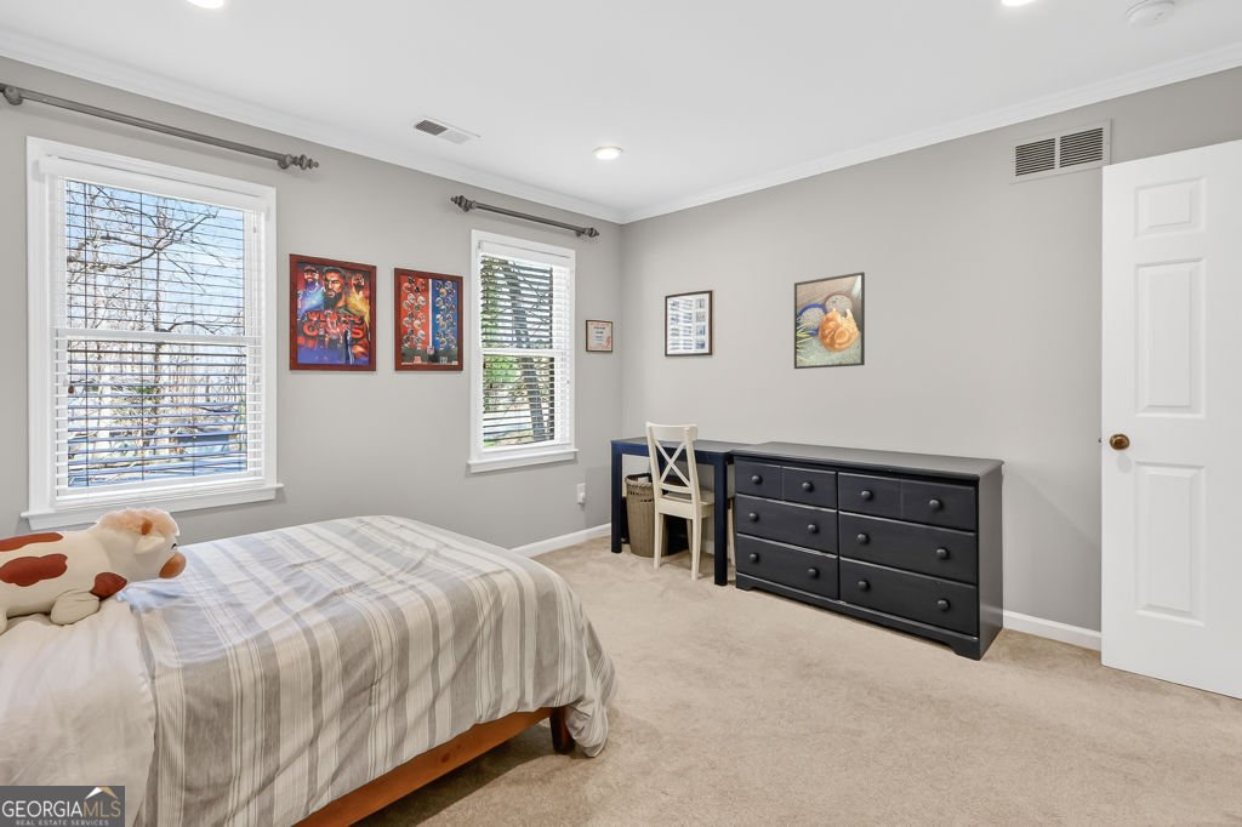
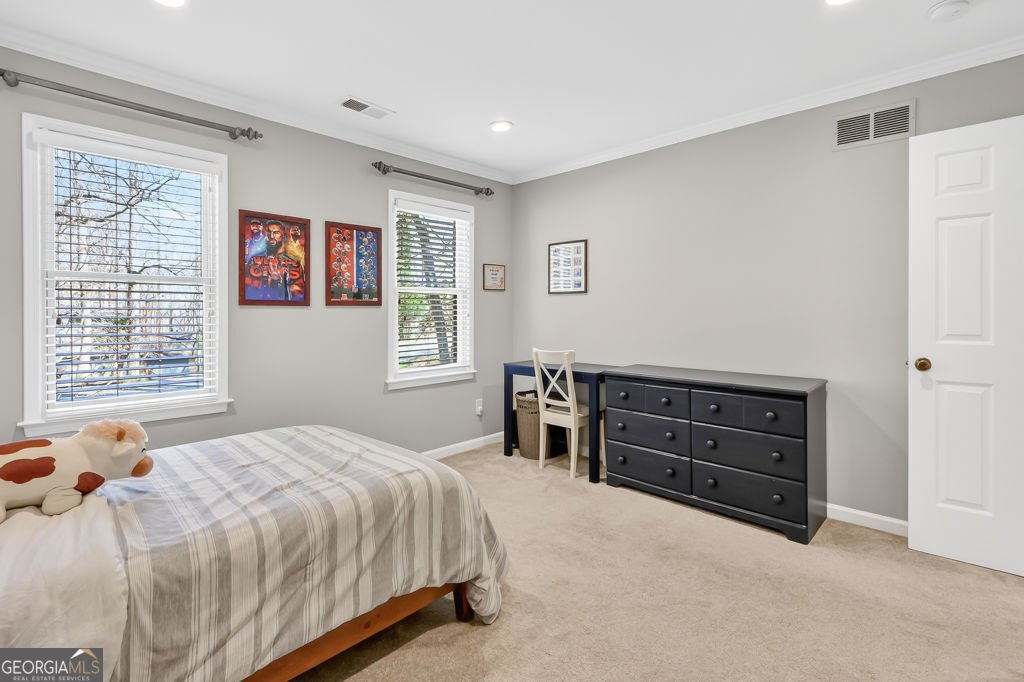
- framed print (827, 323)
